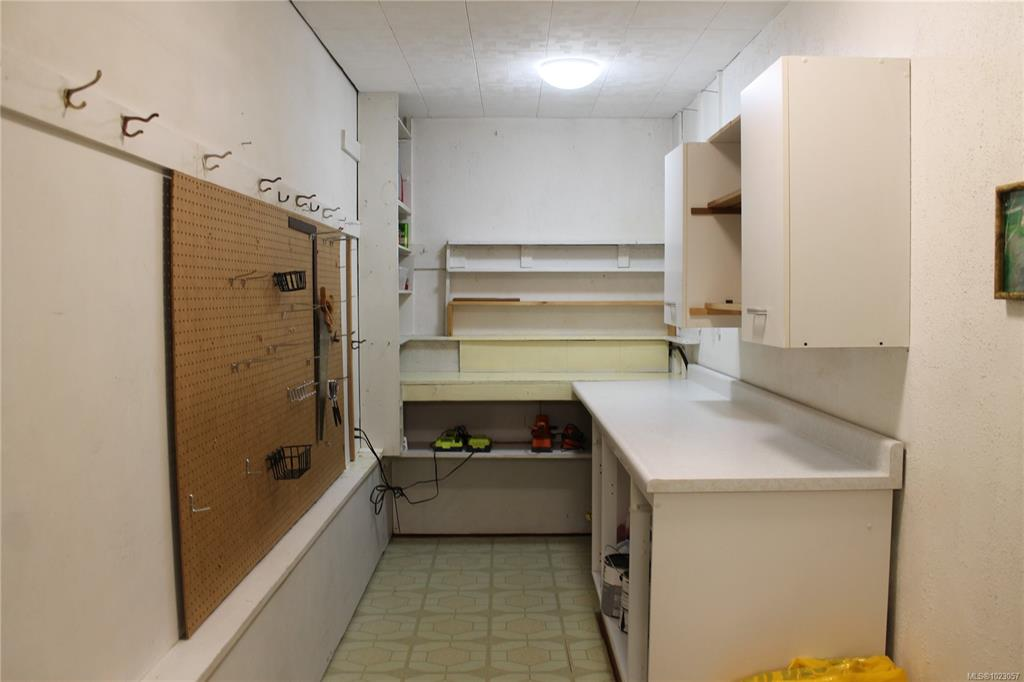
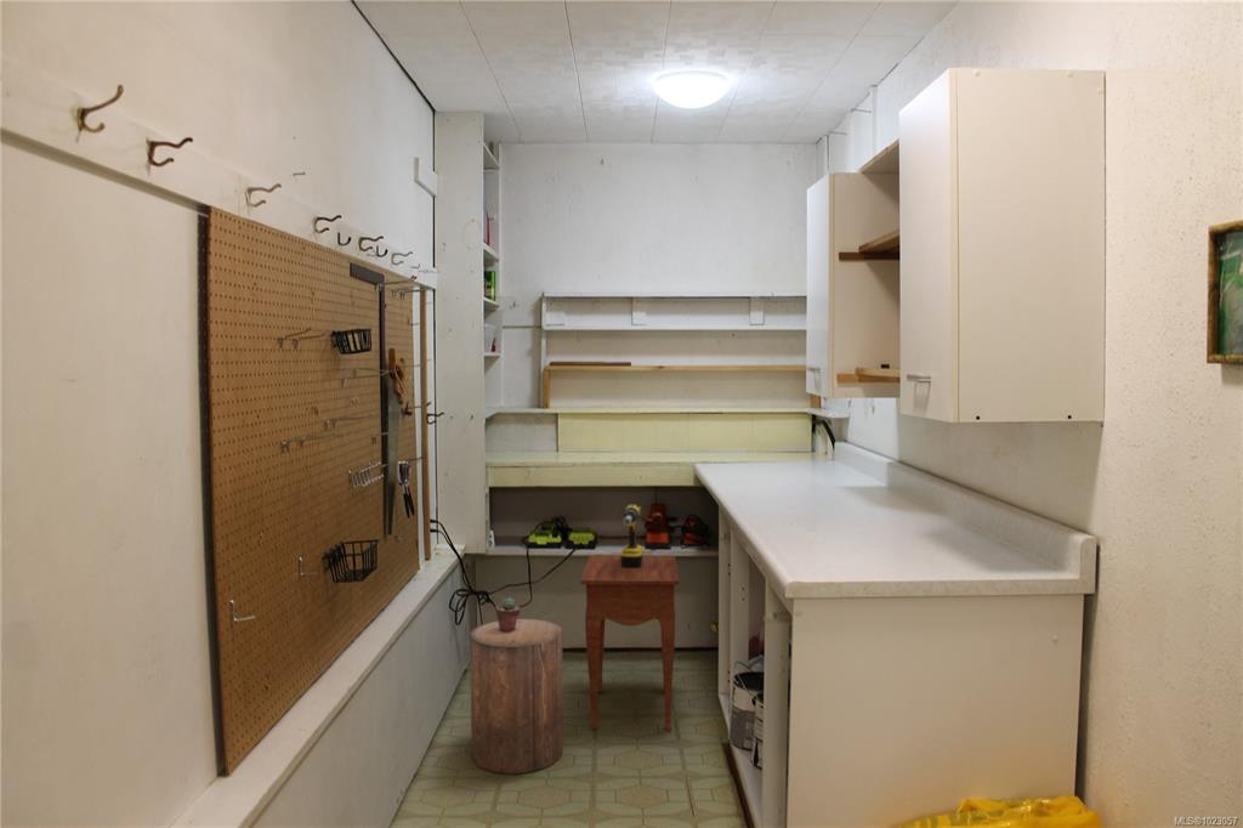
+ side table (630, 625)
+ power drill (630, 537)
+ stool (517, 691)
+ potted succulent (507, 613)
